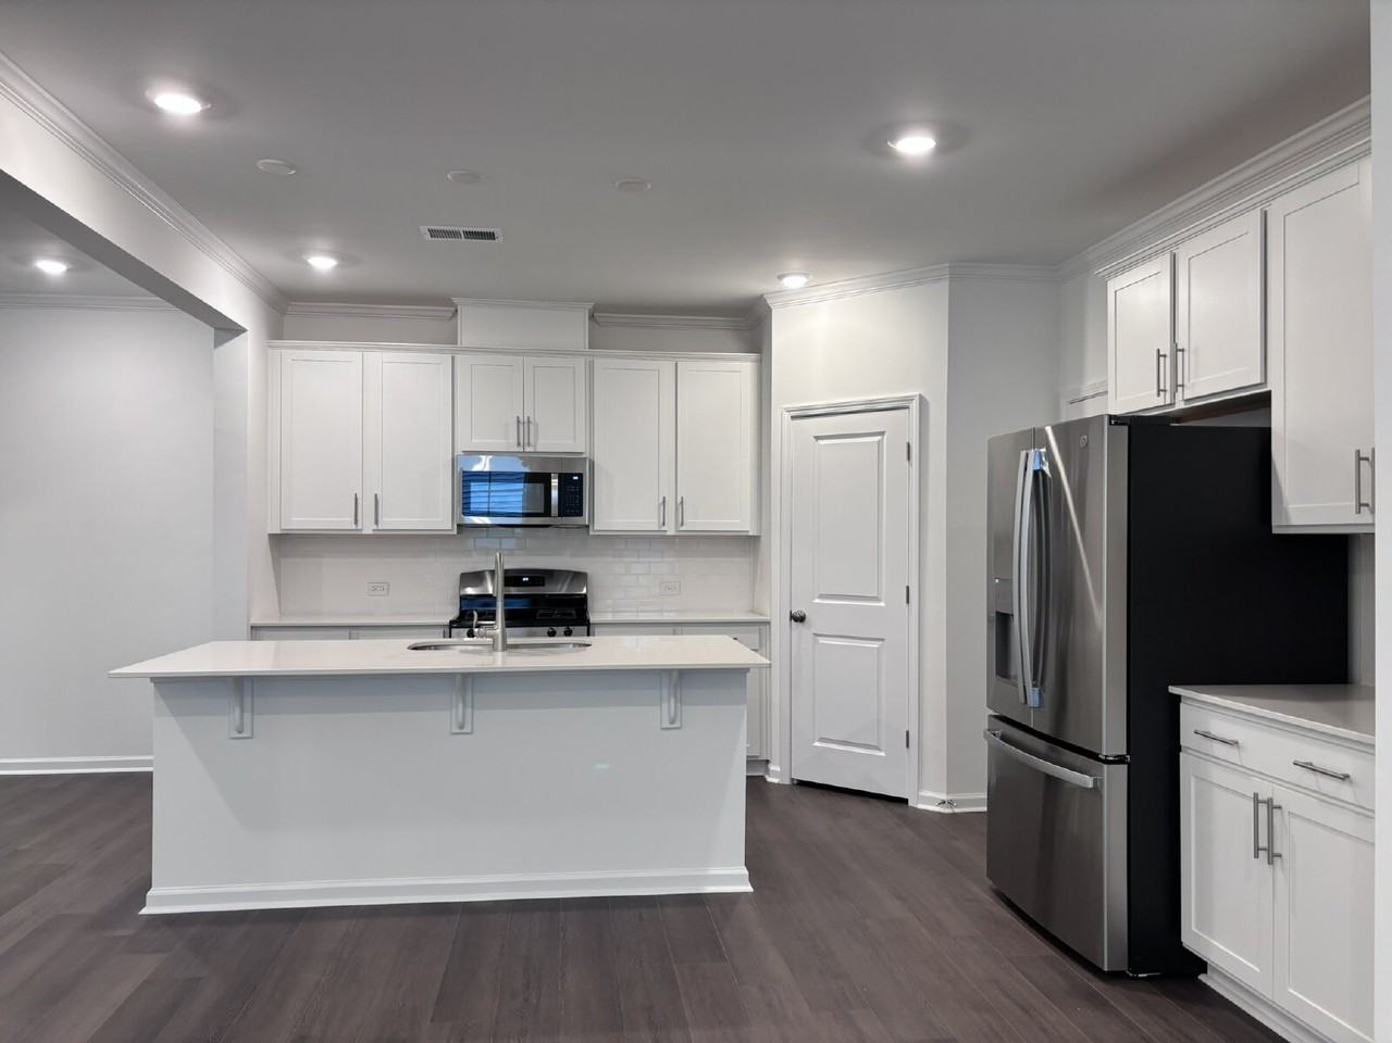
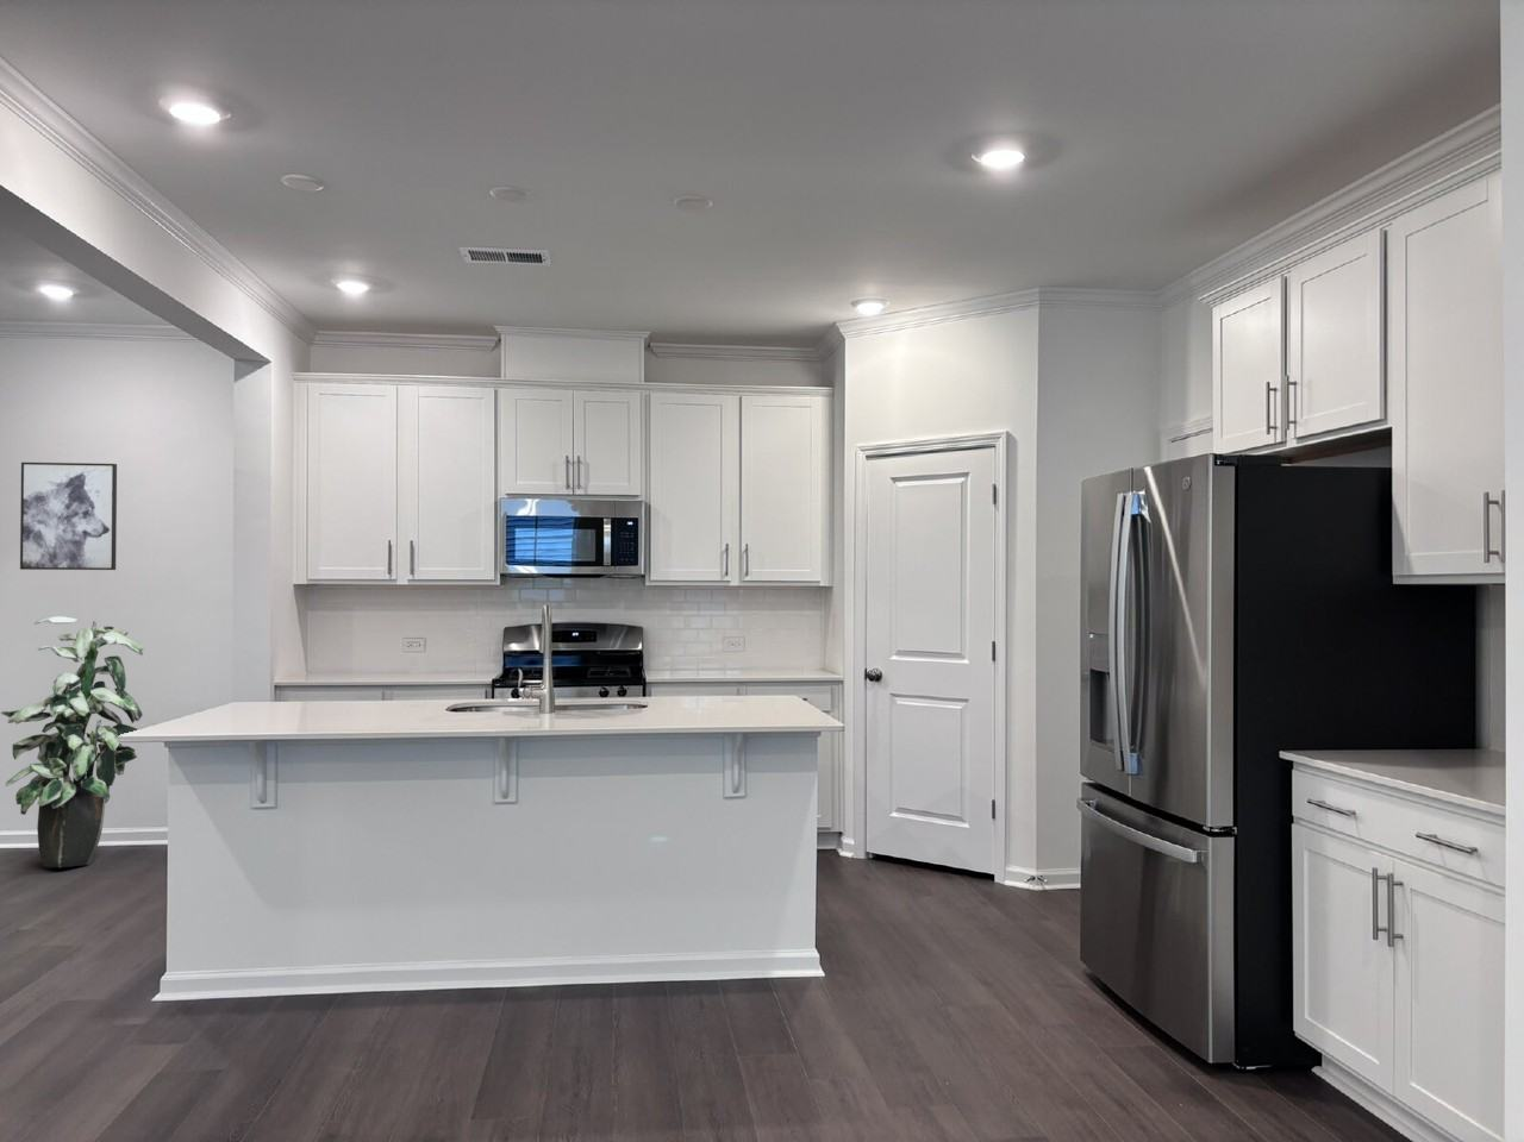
+ wall art (68, 516)
+ indoor plant (73, 739)
